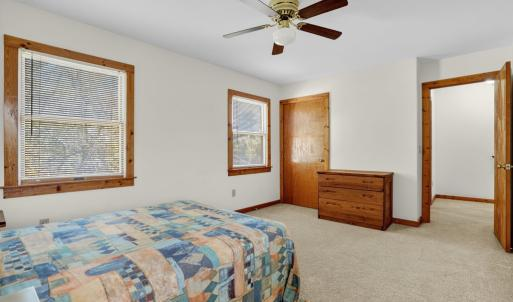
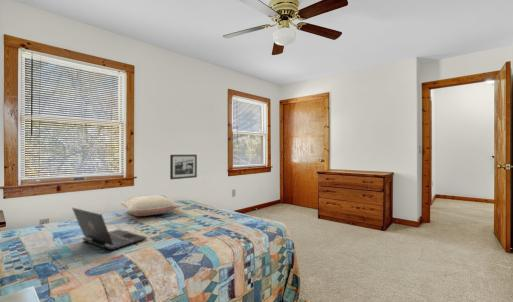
+ pillow (149, 205)
+ laptop (105, 225)
+ picture frame (184, 166)
